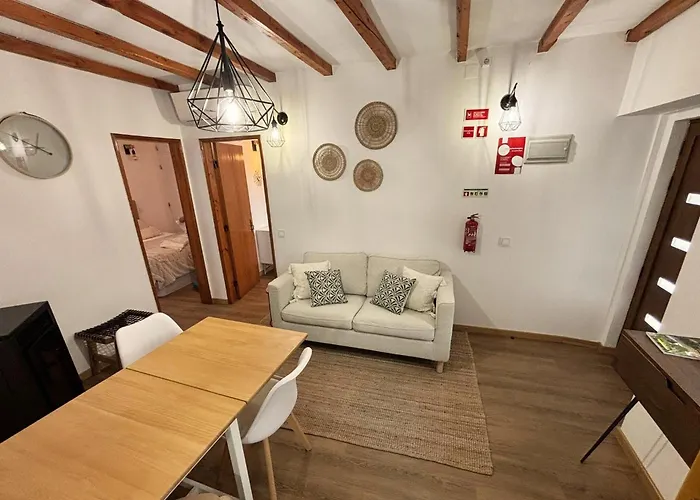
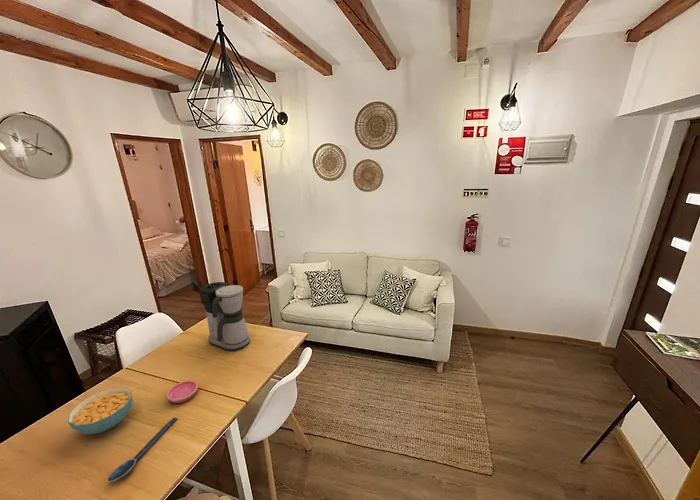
+ saucer (182, 392)
+ spoon (147, 446)
+ coffee maker (222, 316)
+ cereal bowl (104, 414)
